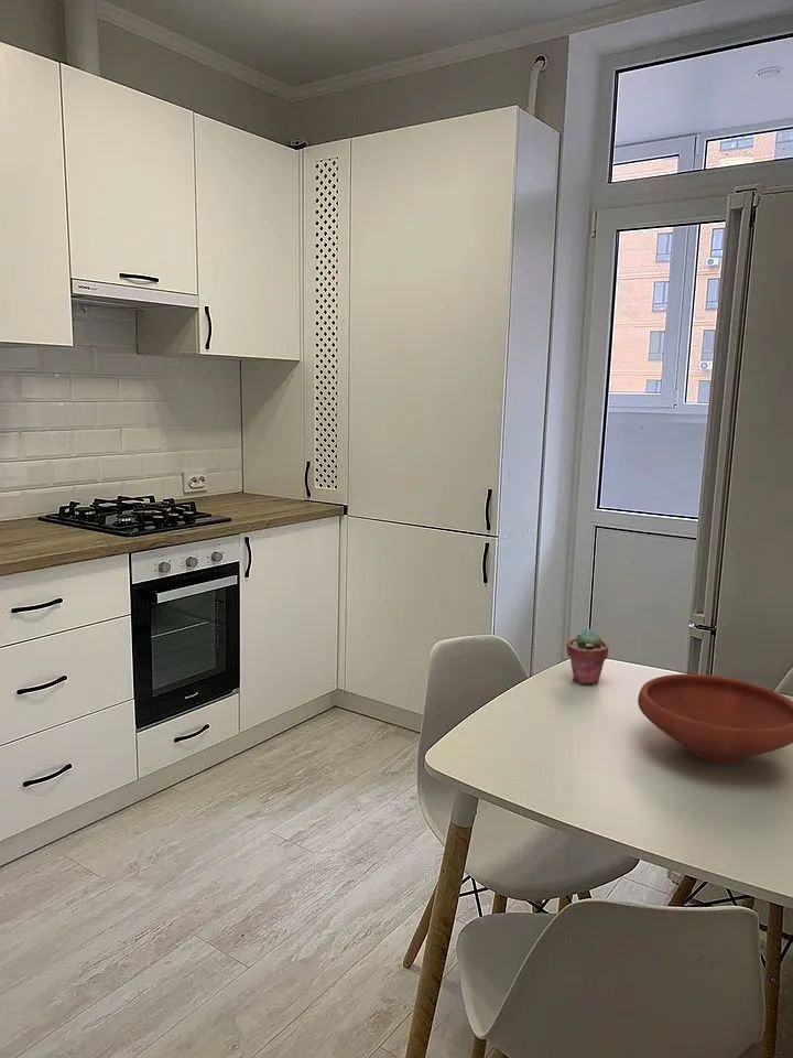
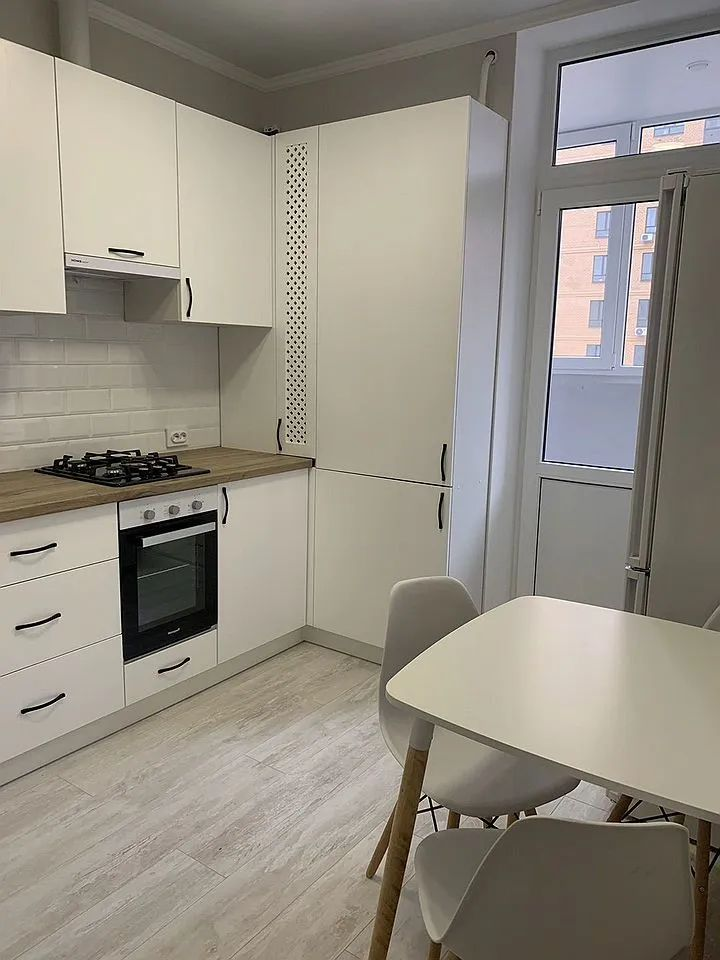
- potted succulent (587, 654)
- bowl (717, 725)
